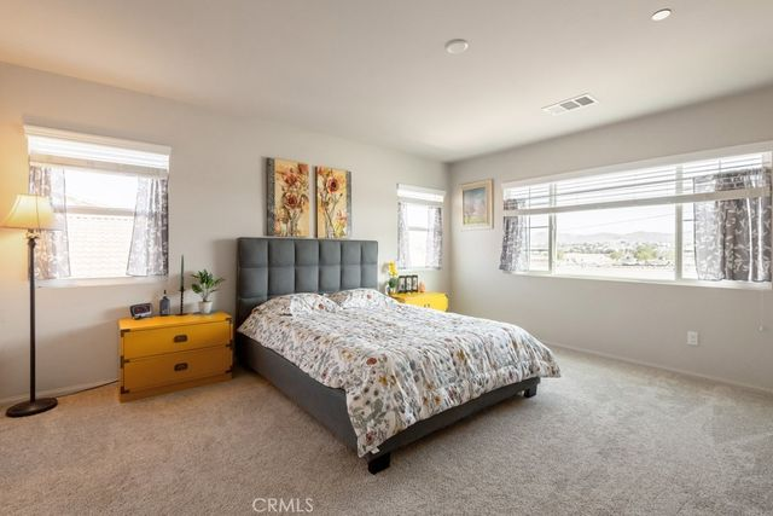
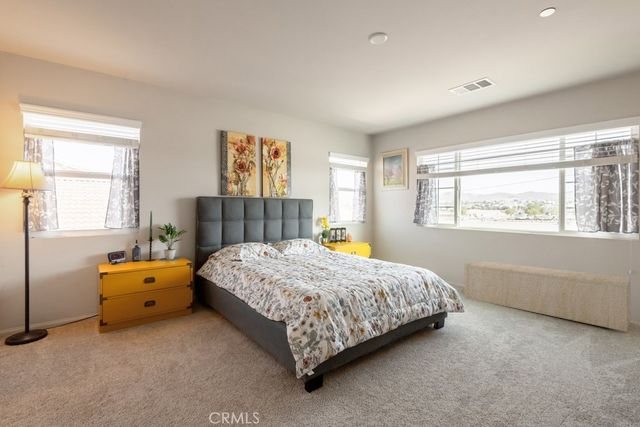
+ storage bench (537, 288)
